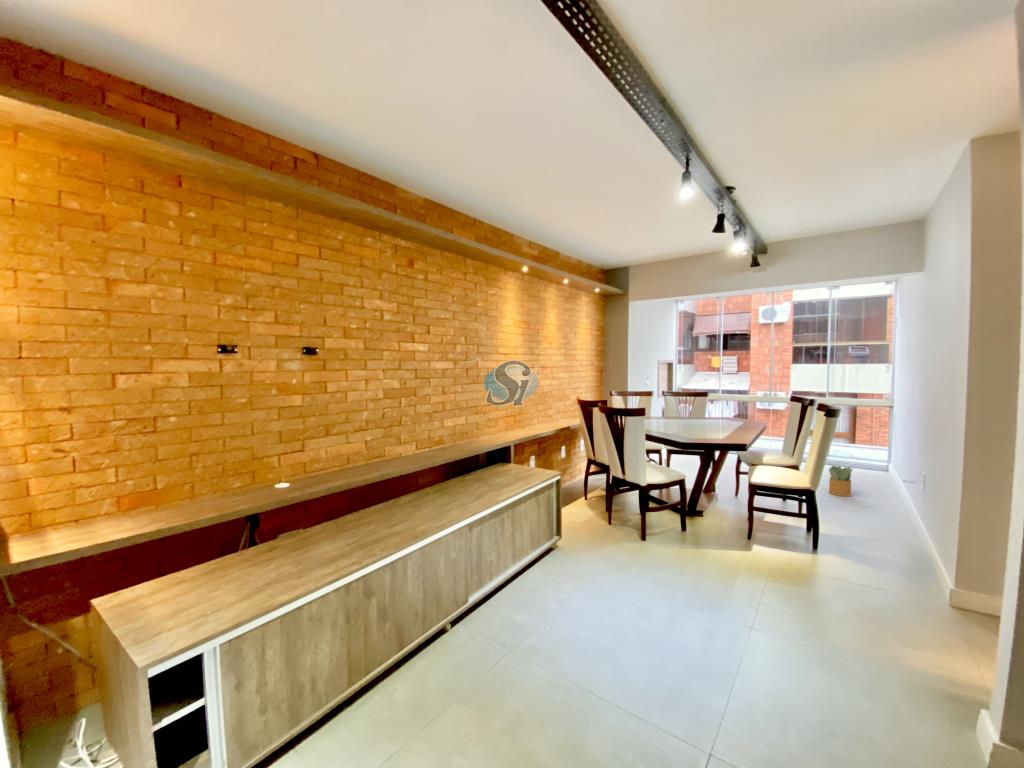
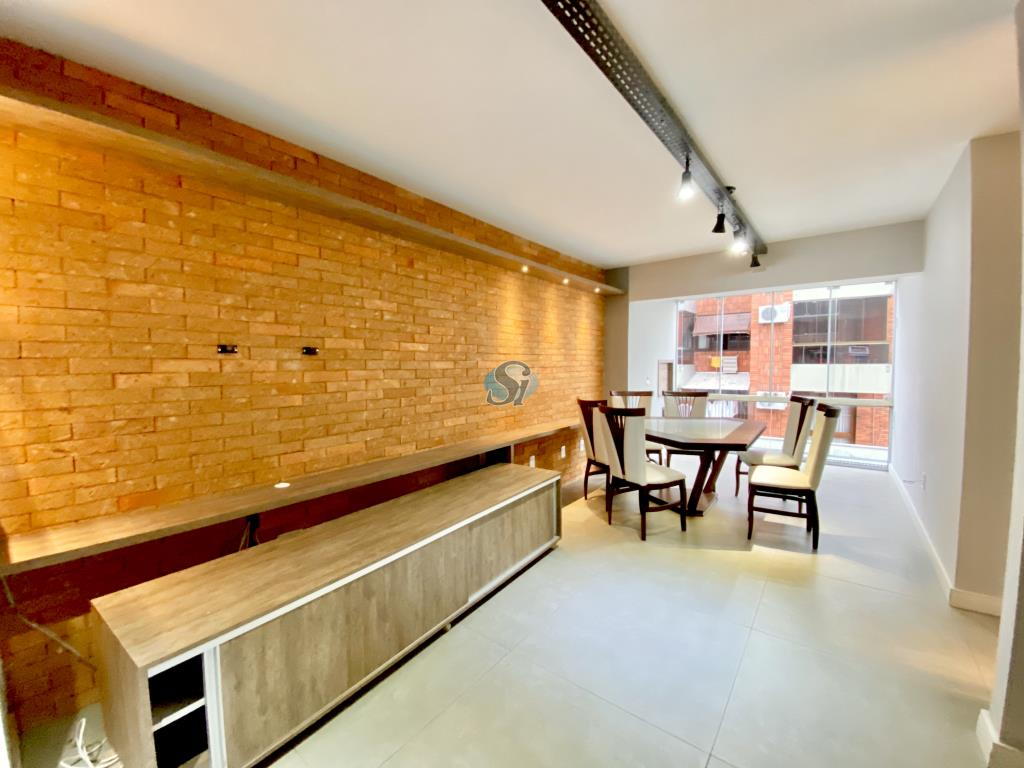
- potted plant (838, 480)
